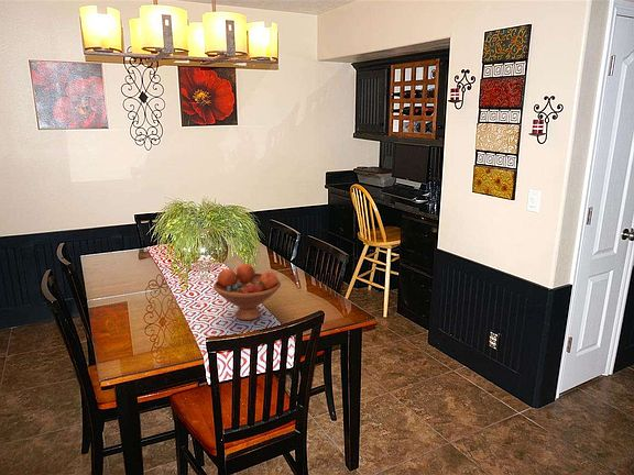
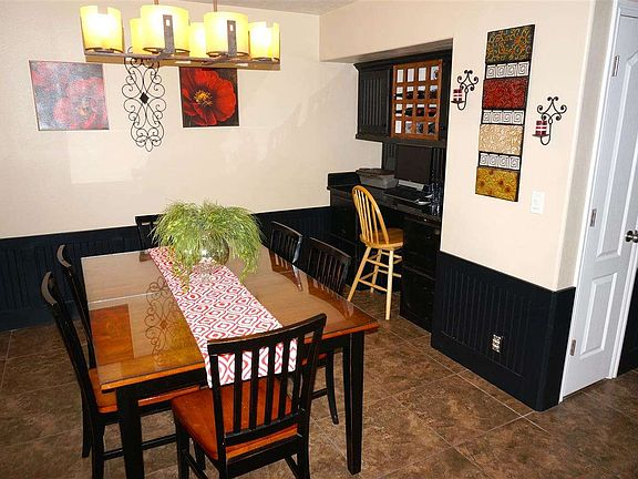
- fruit bowl (247, 292)
